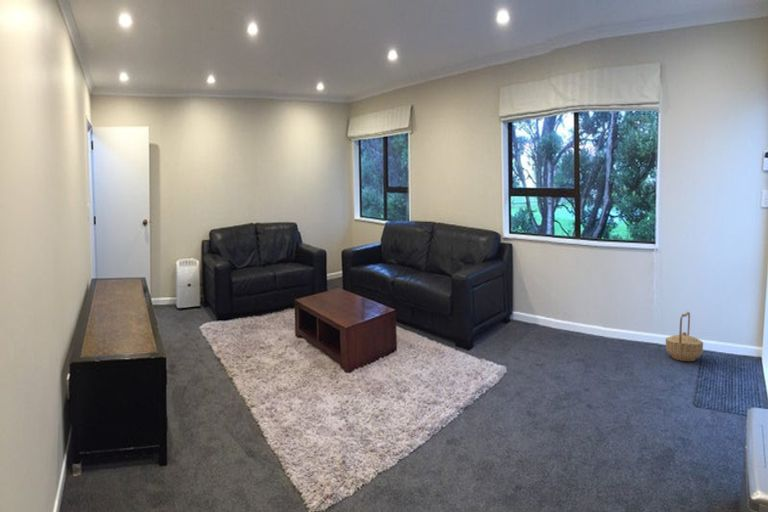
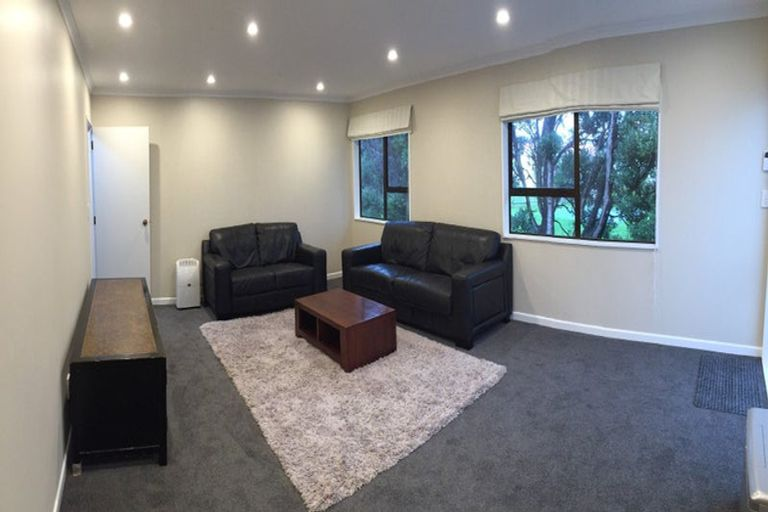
- basket (684, 335)
